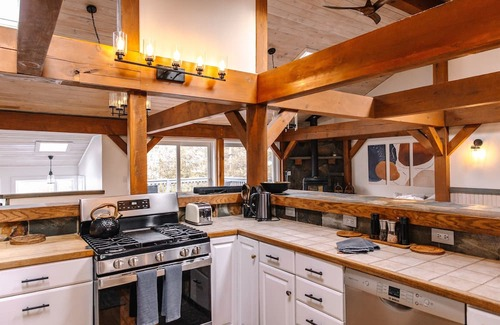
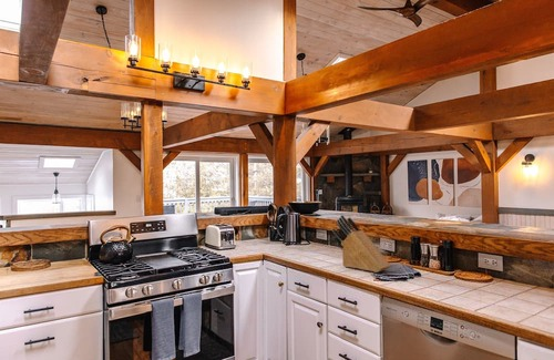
+ knife block (359, 241)
